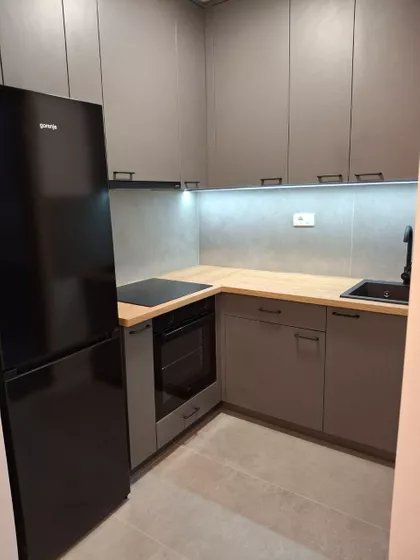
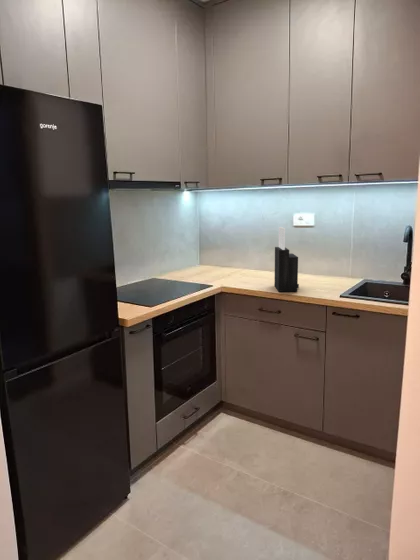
+ knife block (288, 258)
